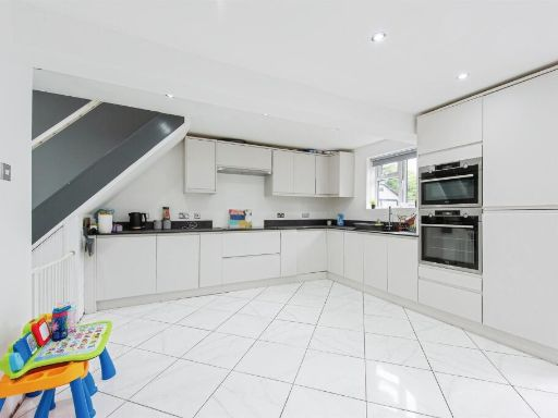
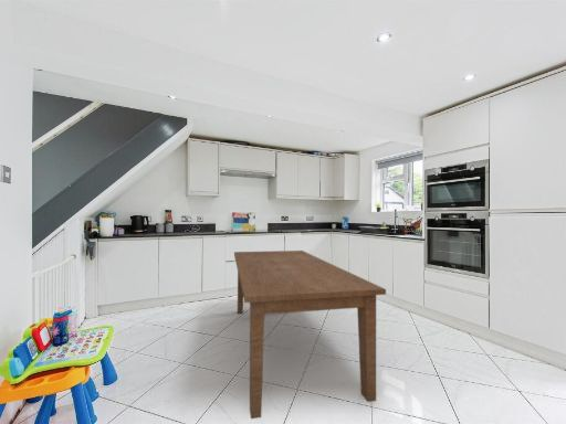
+ dining table (284, 303)
